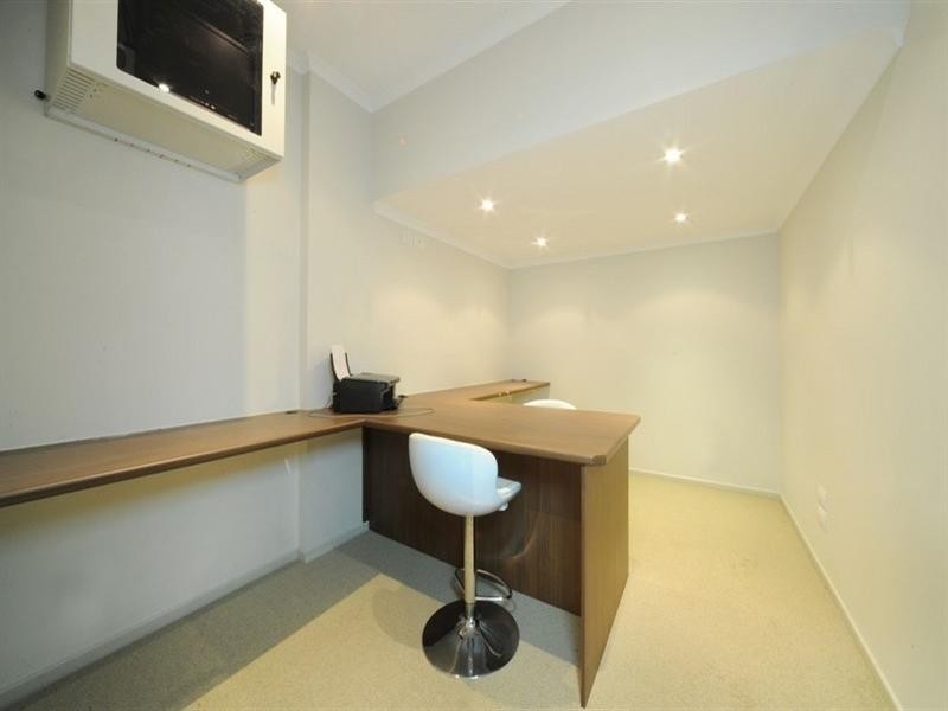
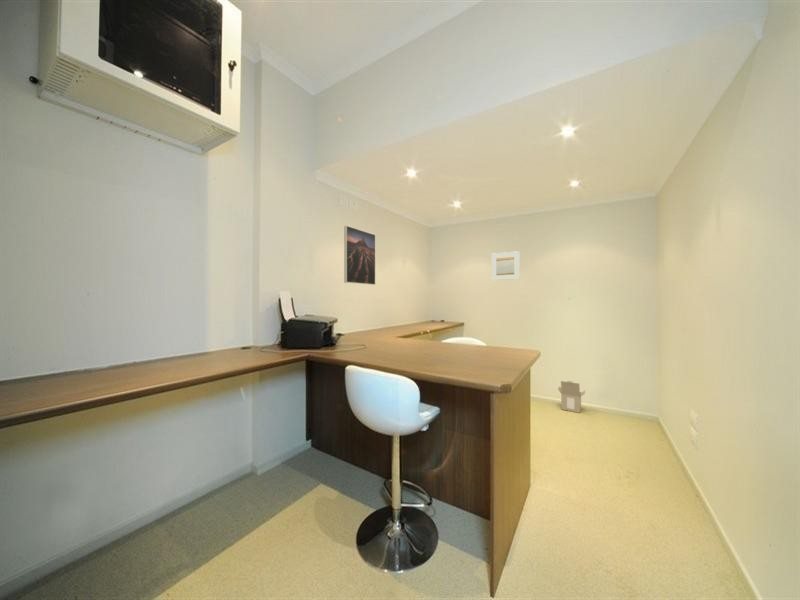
+ cardboard box (571, 394)
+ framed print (505, 266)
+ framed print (360, 257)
